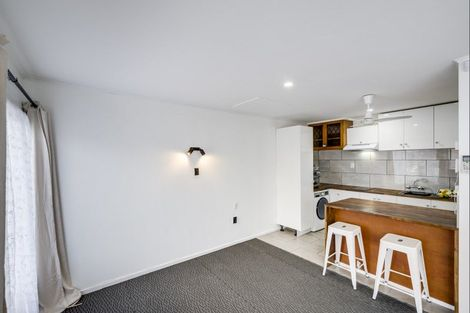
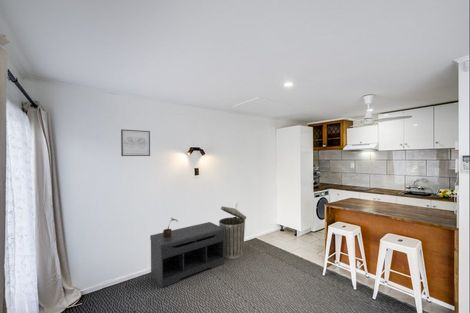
+ wall art (136, 143)
+ potted plant (168, 226)
+ trash can (232, 229)
+ bench (189, 249)
